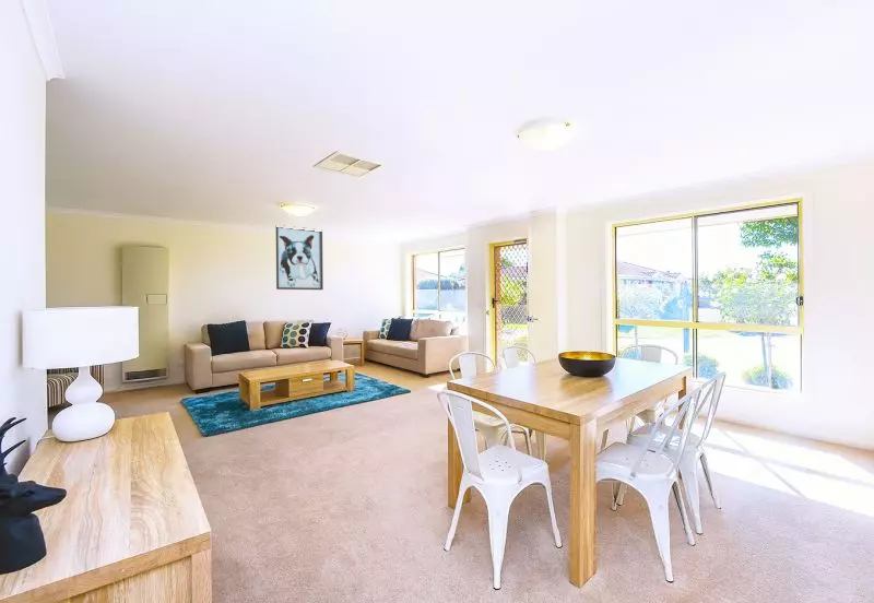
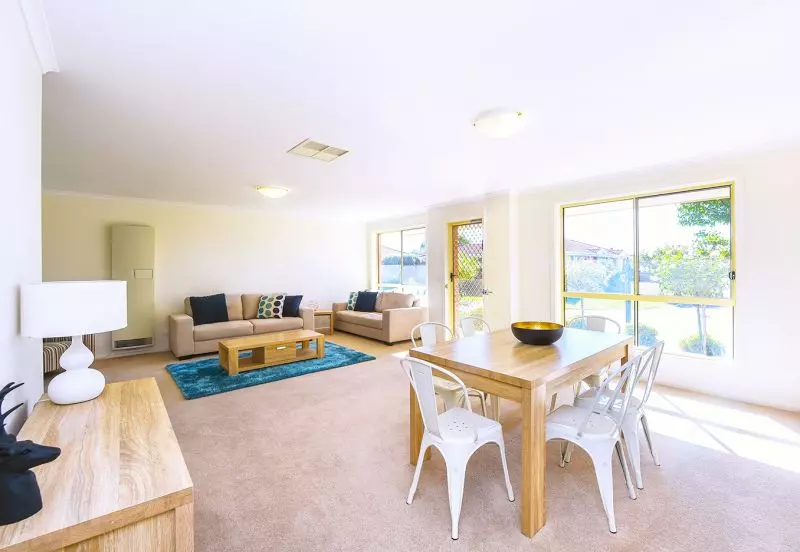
- wall art (299, 258)
